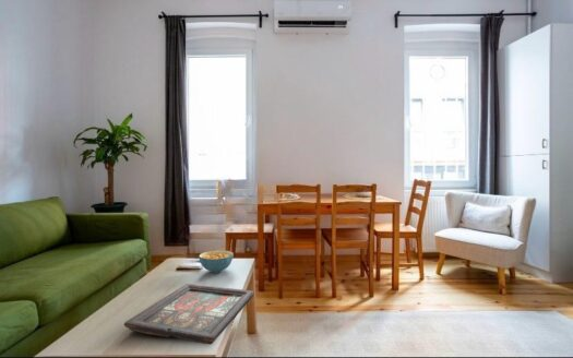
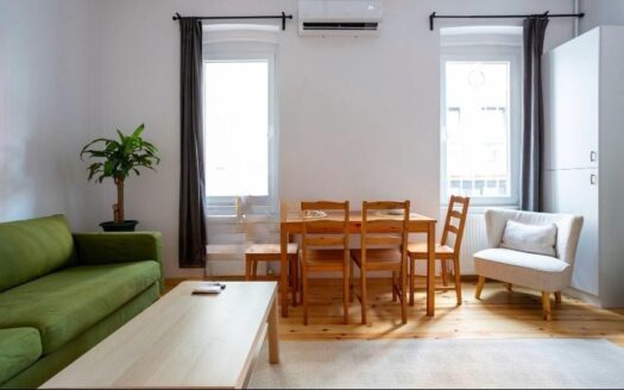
- cereal bowl (216, 262)
- decorative tray (196, 308)
